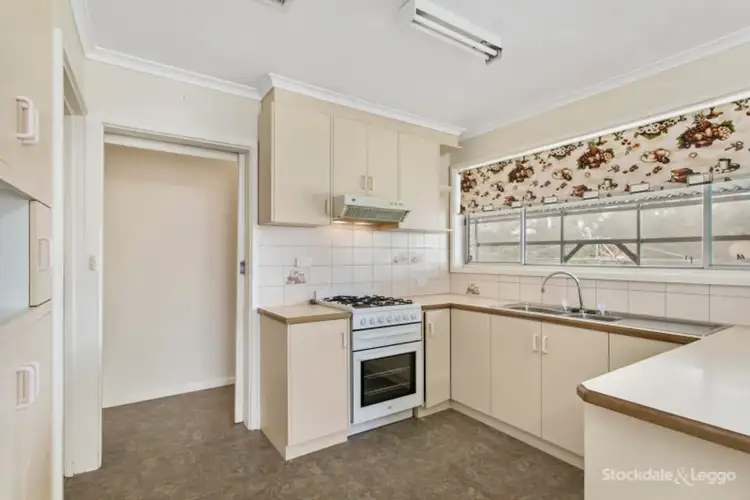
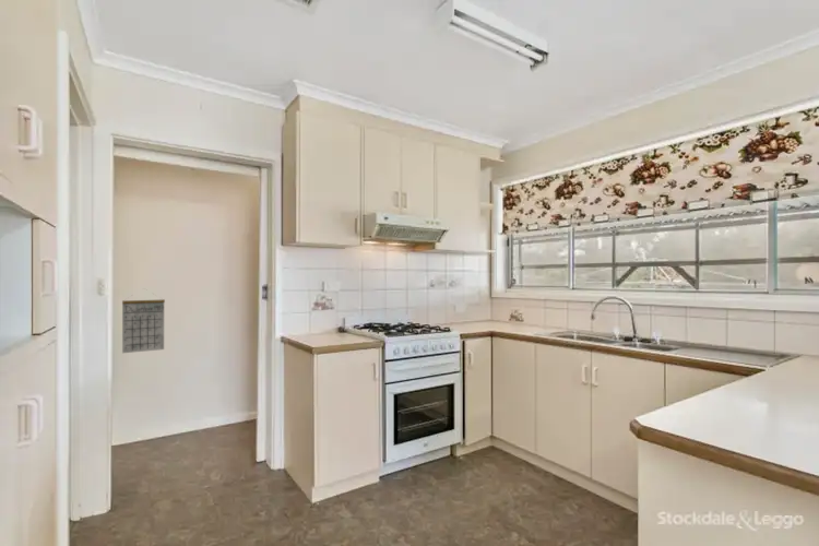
+ calendar (143, 319)
